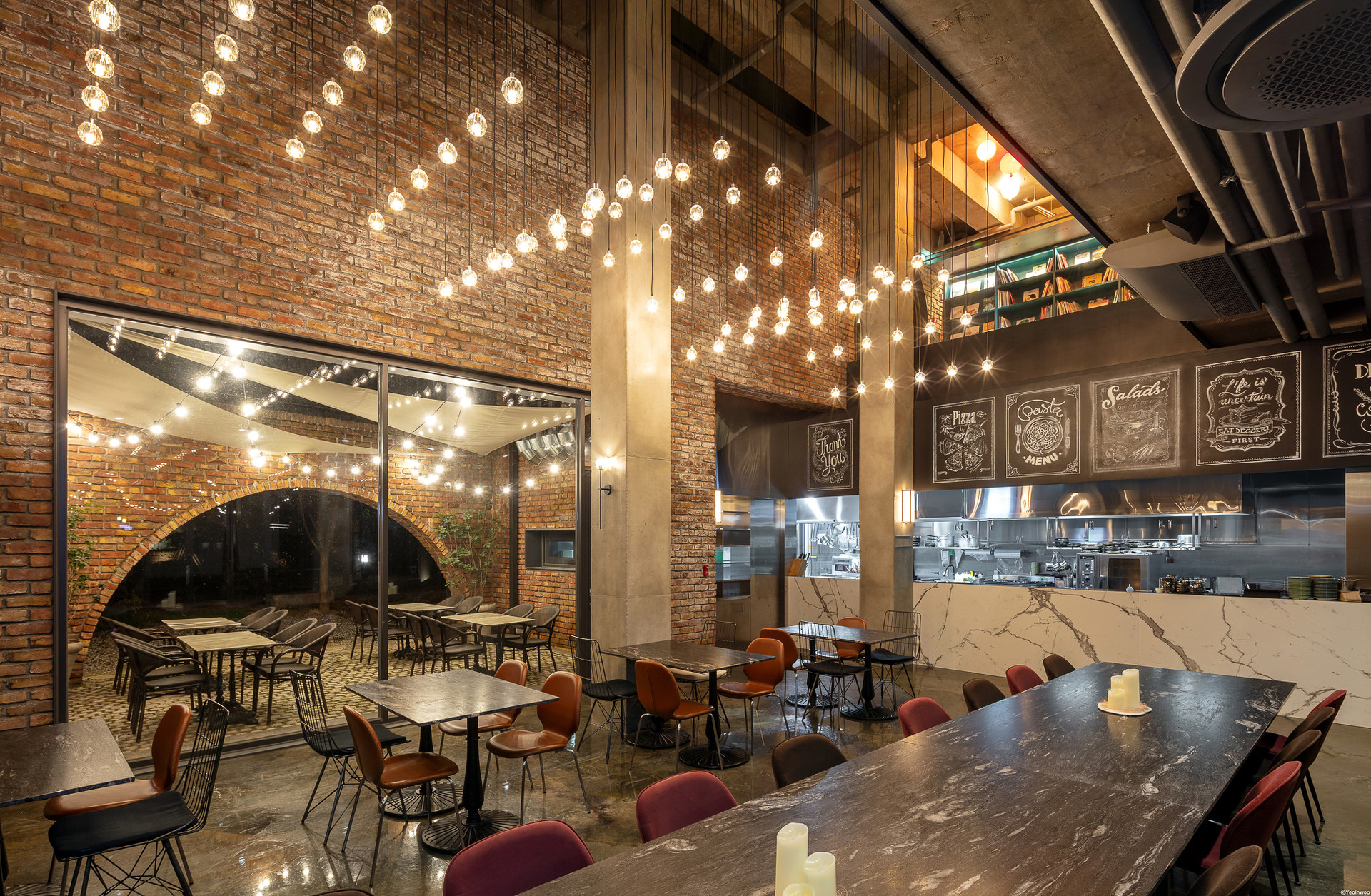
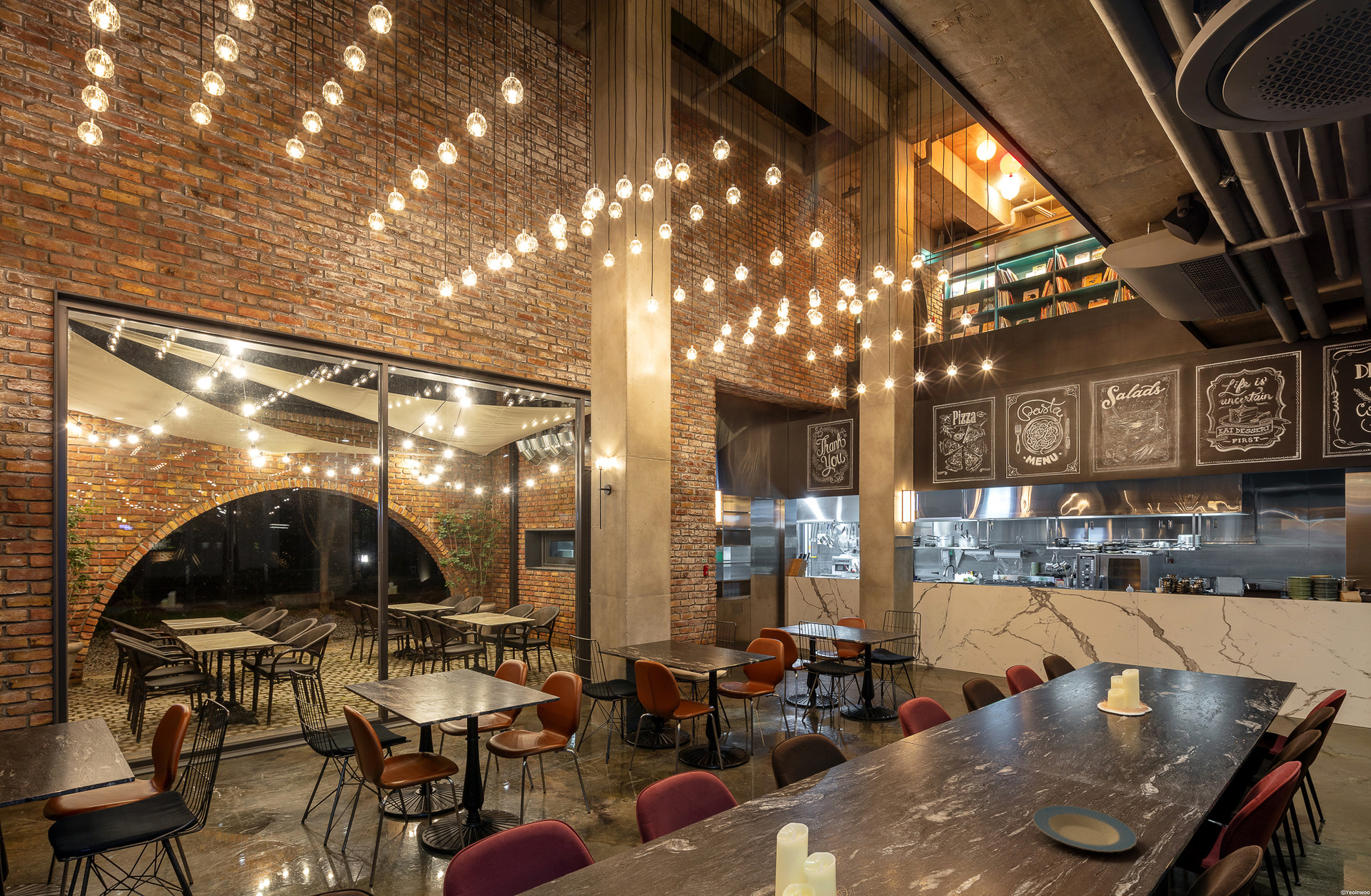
+ plate (1083, 832)
